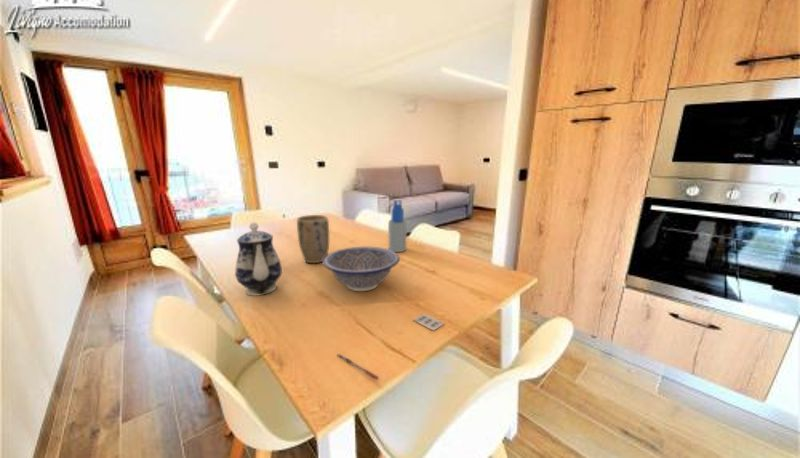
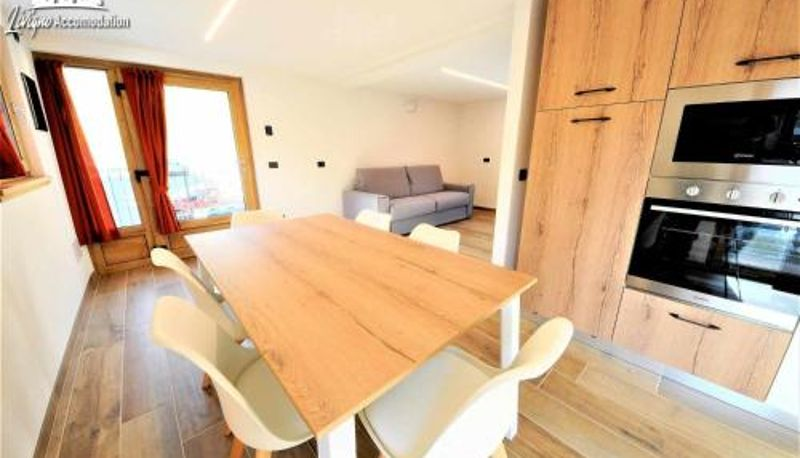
- playing card (428, 321)
- decorative bowl (362, 271)
- spray bottle (397, 225)
- plant pot (313, 239)
- teapot (257, 256)
- pen (356, 365)
